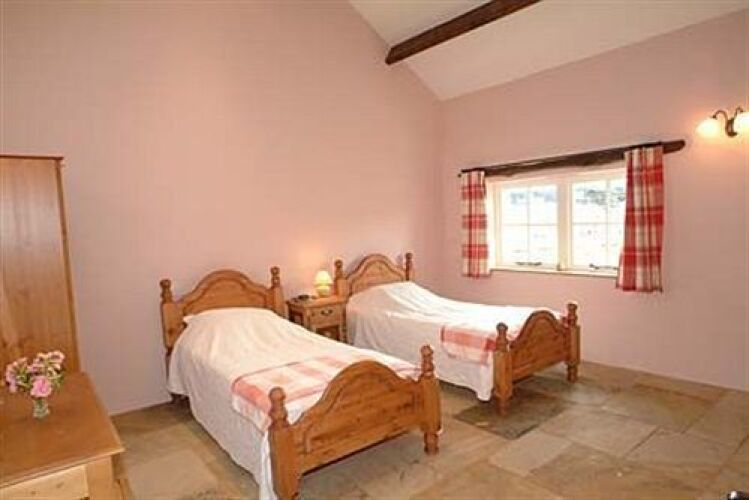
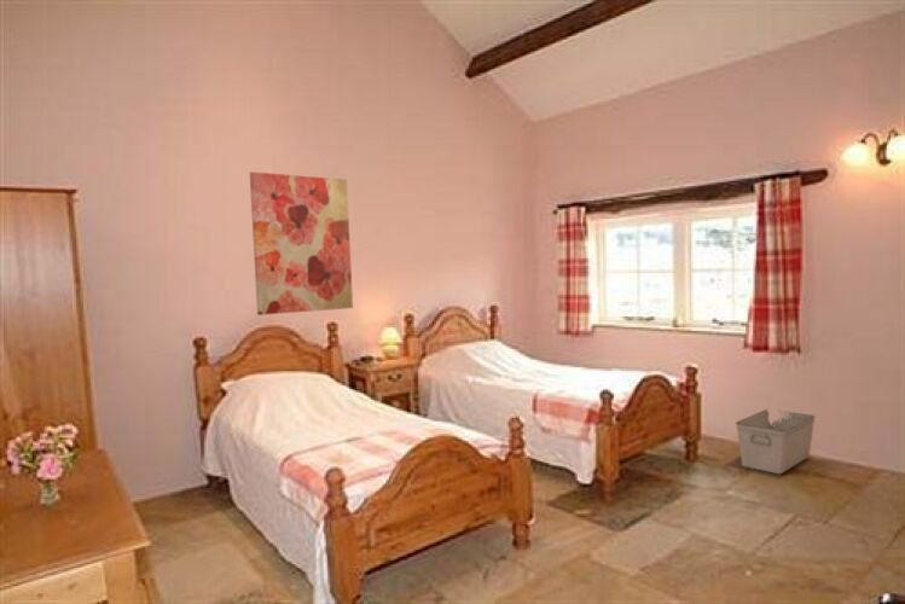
+ storage bin (776, 440)
+ wall art (303, 244)
